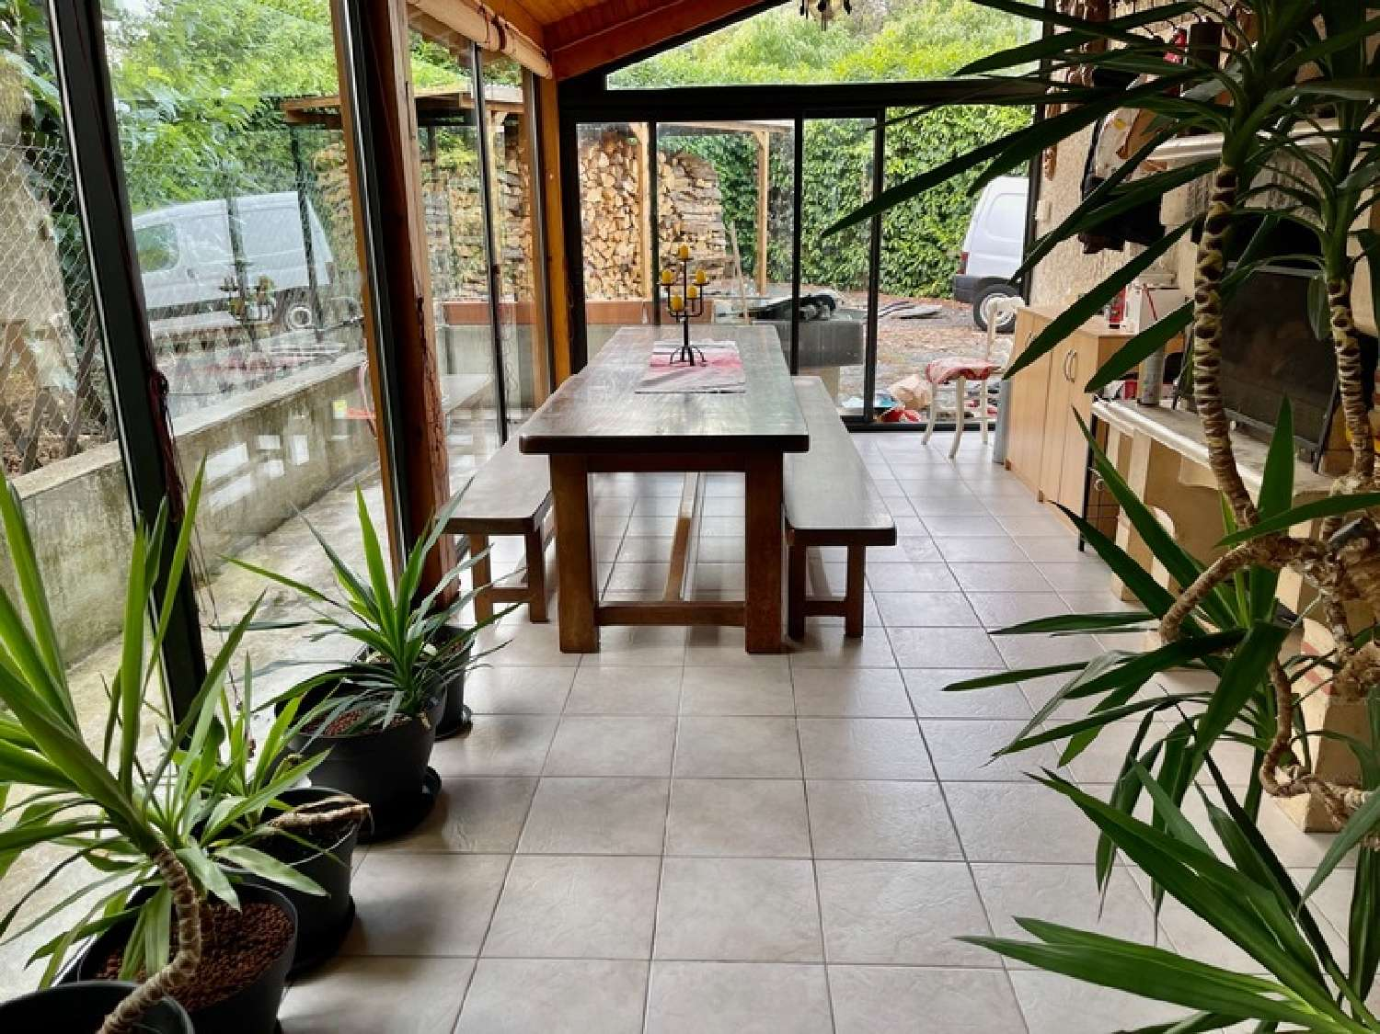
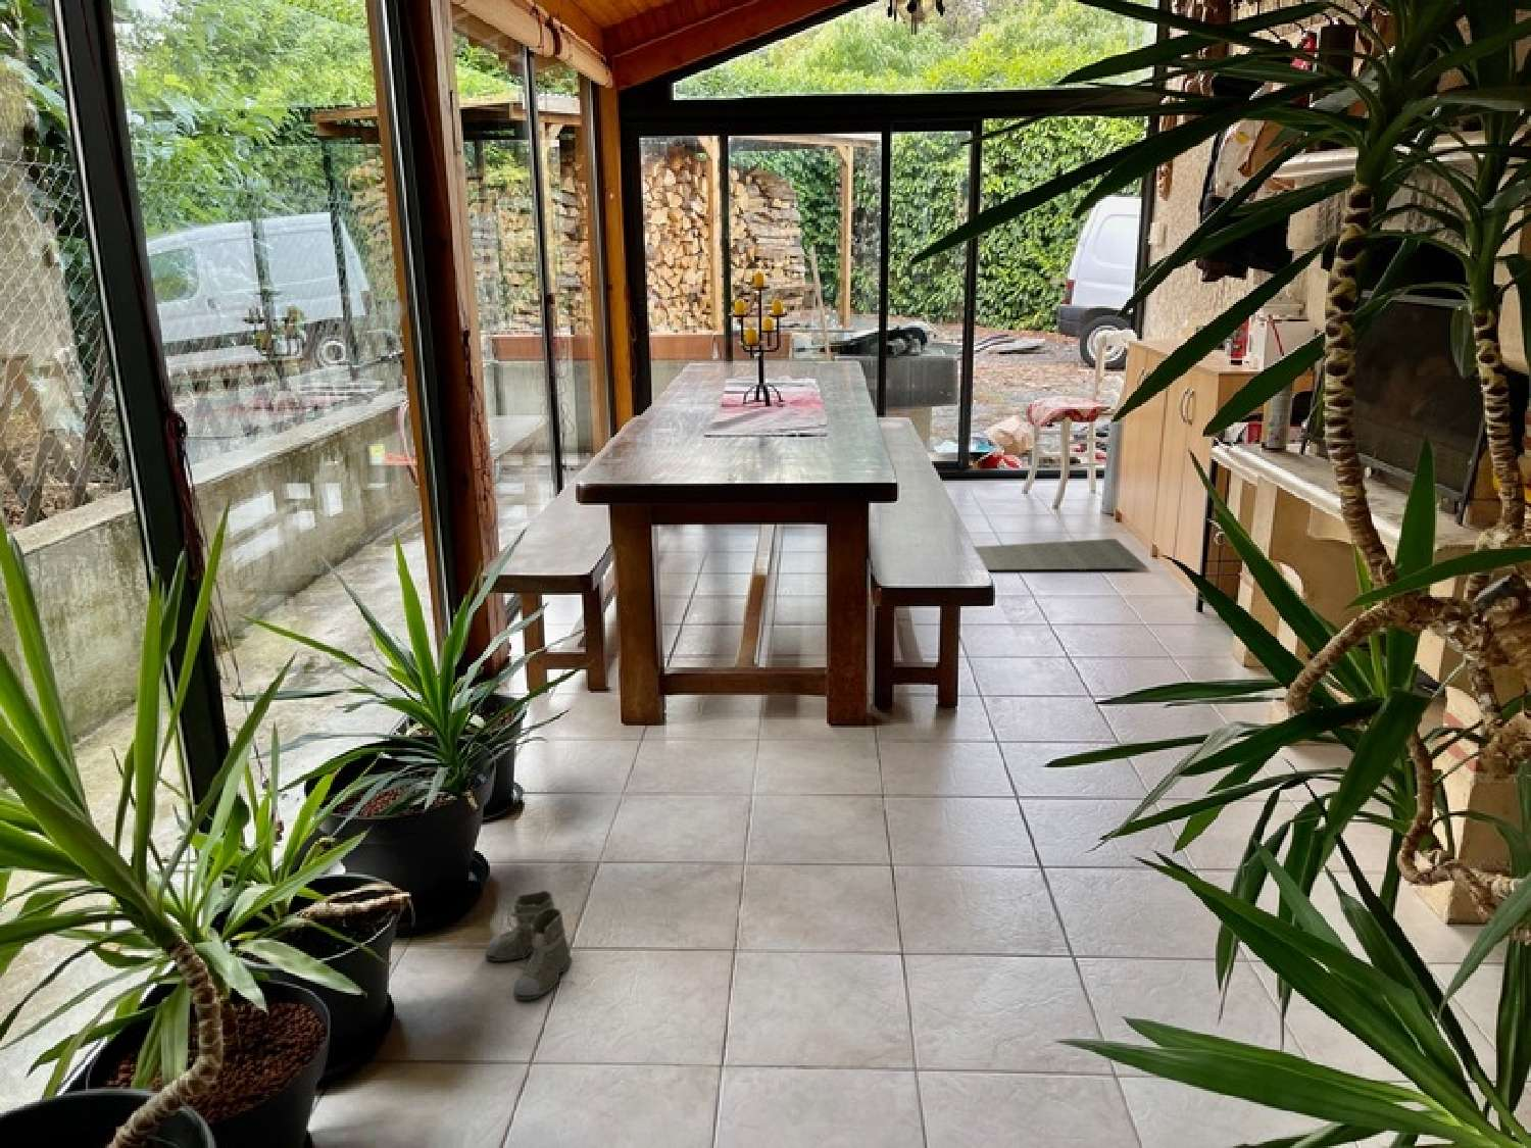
+ boots (529, 937)
+ doormat (1043, 547)
